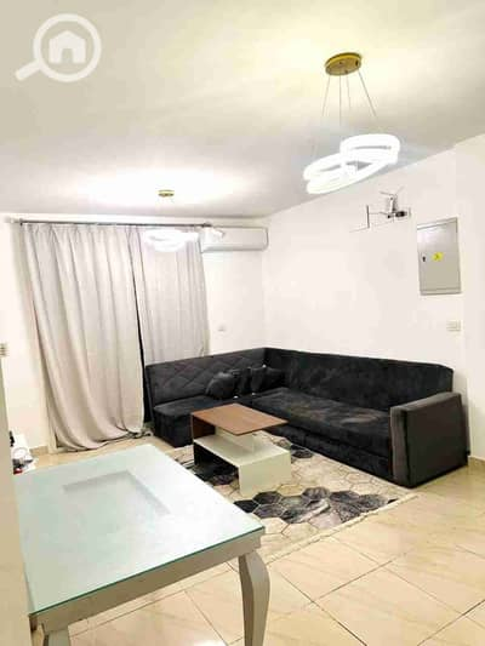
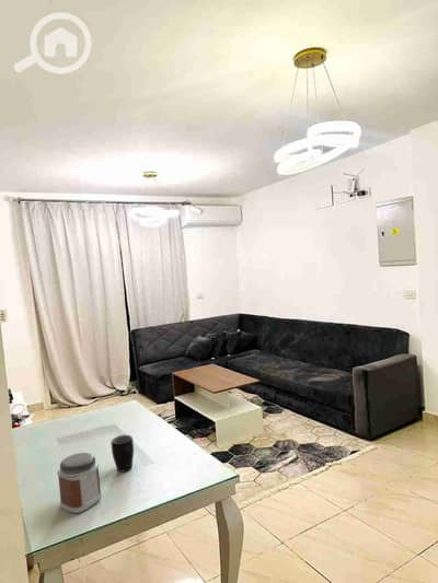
+ jar (79, 480)
+ mug (125, 455)
